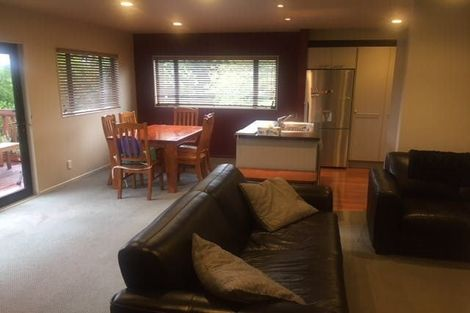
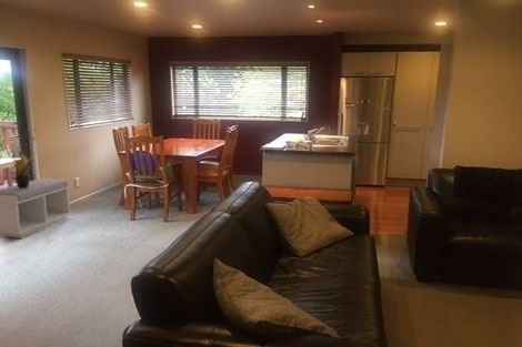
+ bench (32, 205)
+ potted plant (21, 170)
